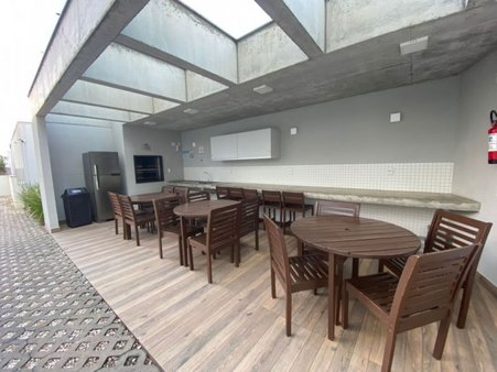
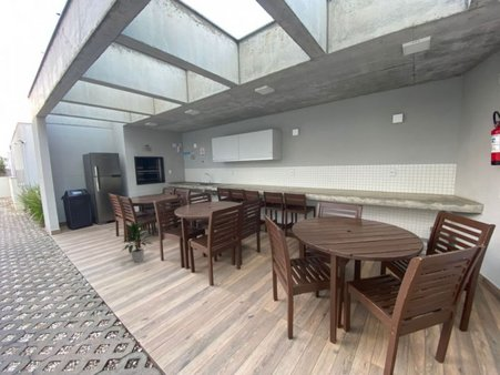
+ indoor plant (135, 240)
